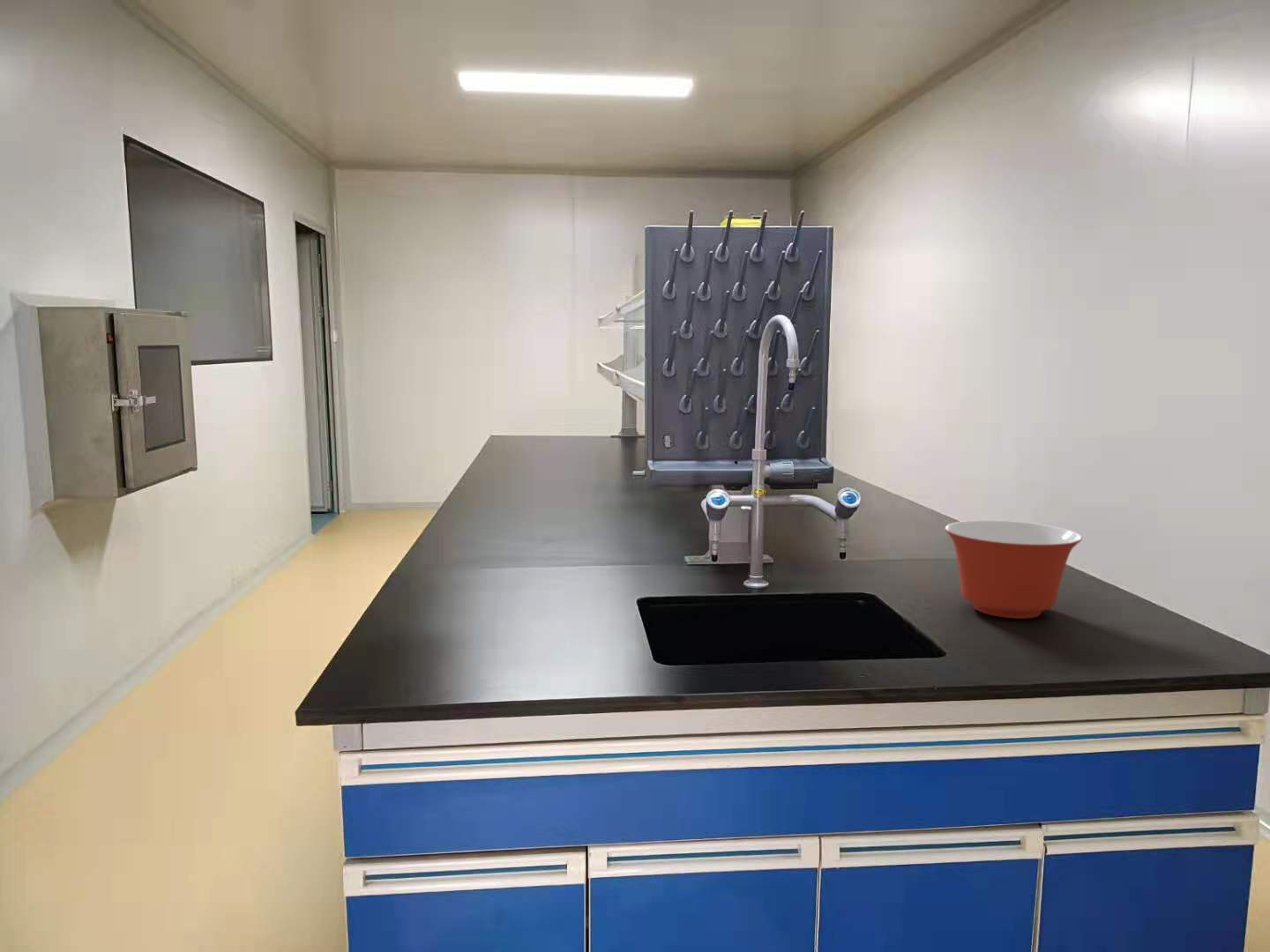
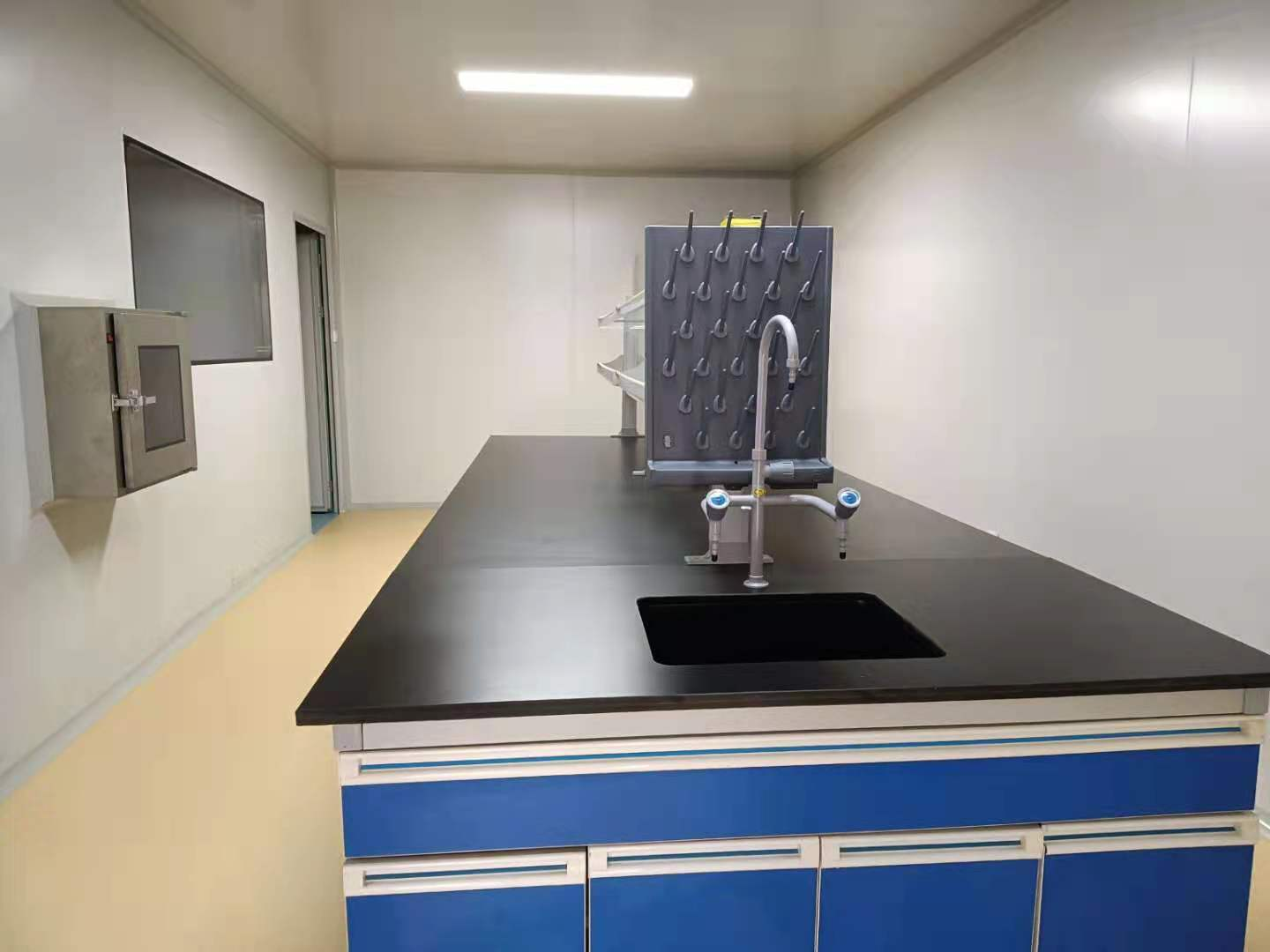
- mixing bowl (1009, 570)
